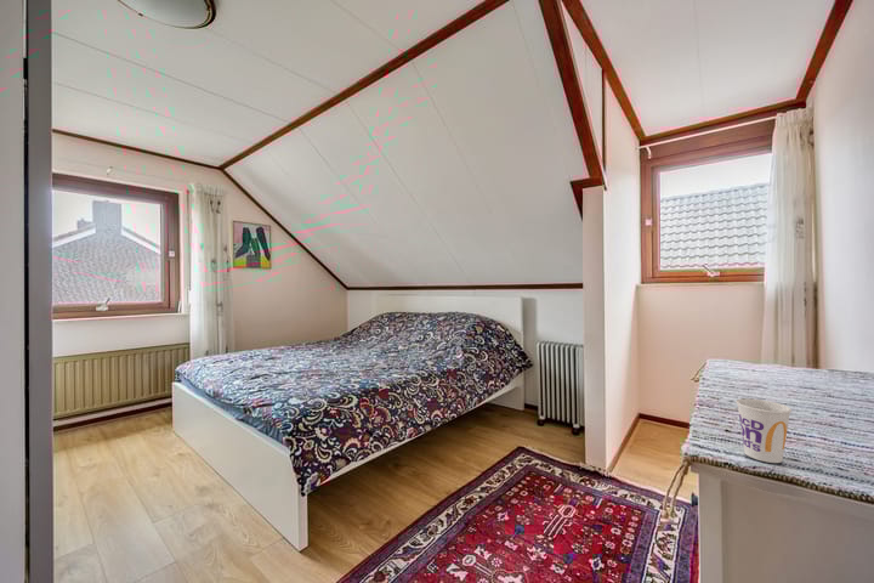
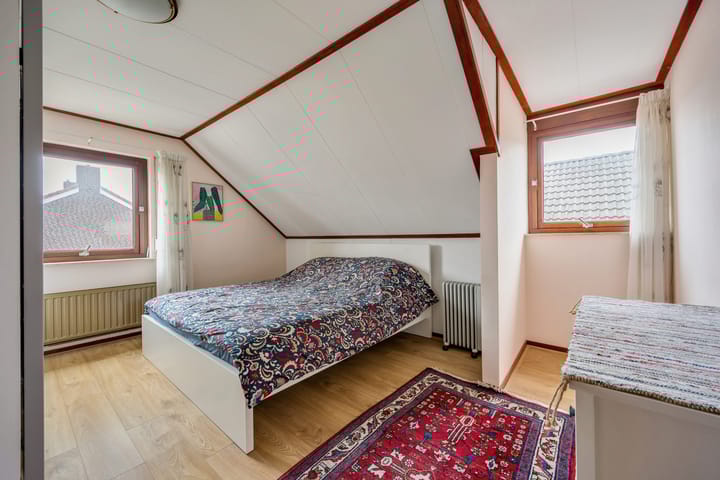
- cup (762, 430)
